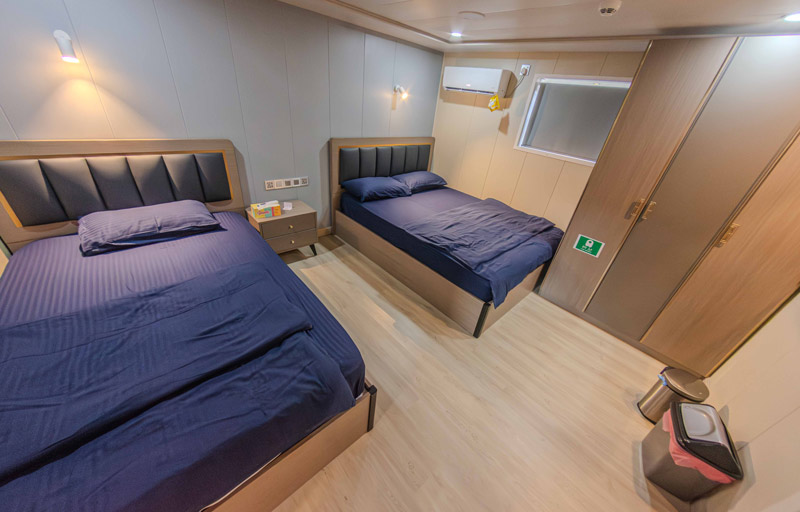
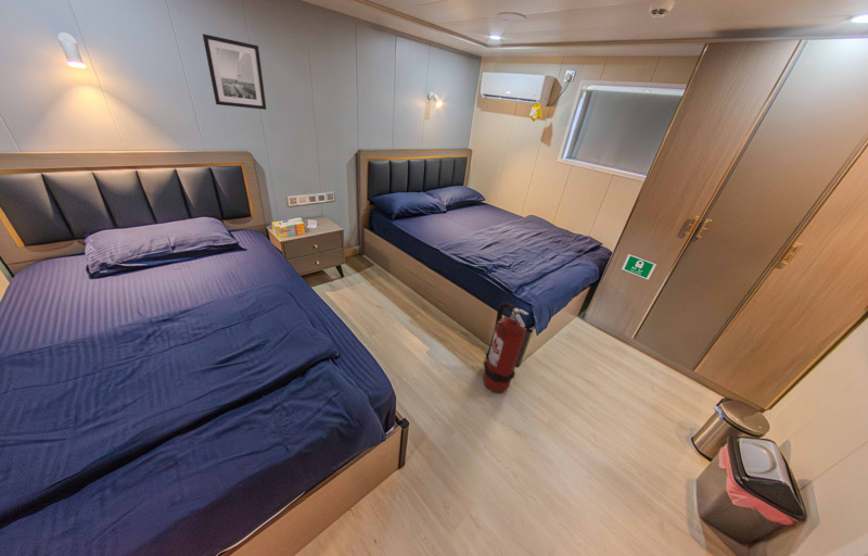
+ wall art (237, 75)
+ fire extinguisher (502, 343)
